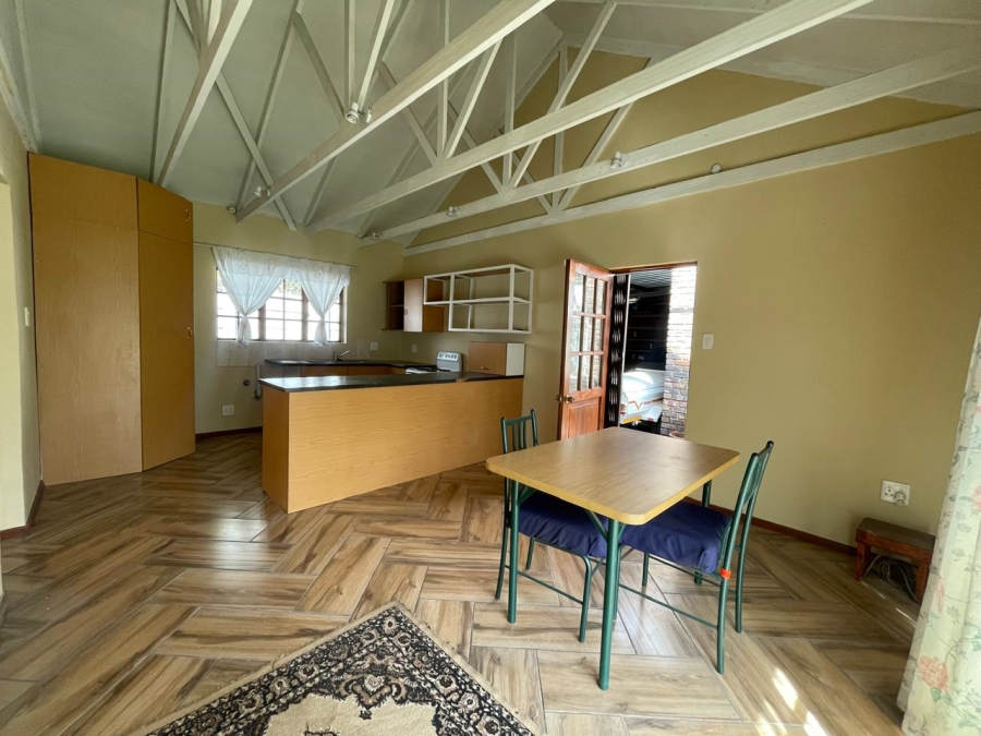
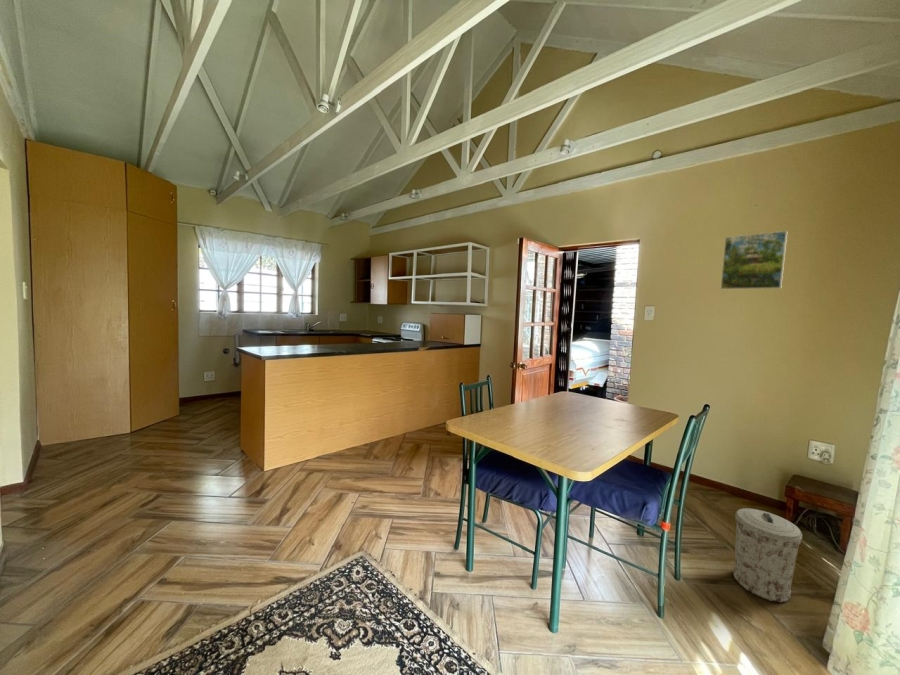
+ trash can (764, 550)
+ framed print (752, 261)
